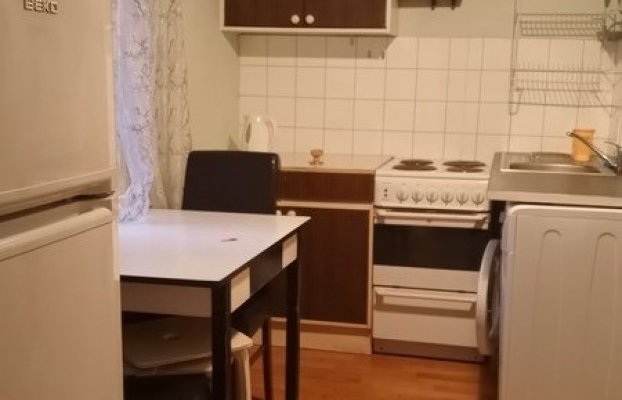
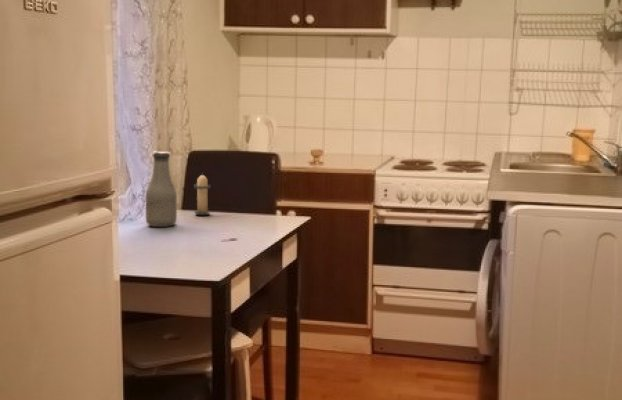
+ bottle (161, 188)
+ candle (202, 193)
